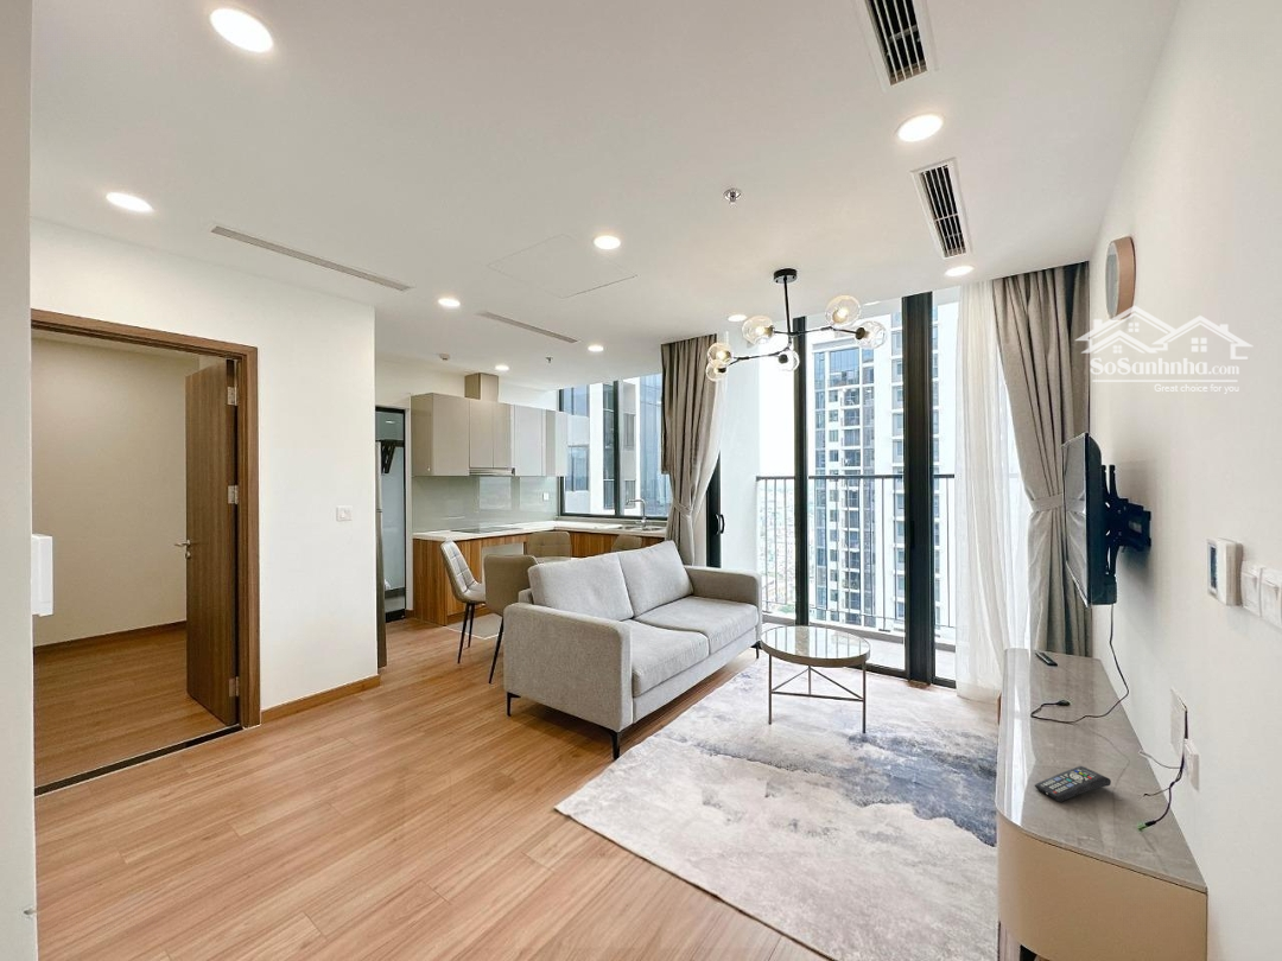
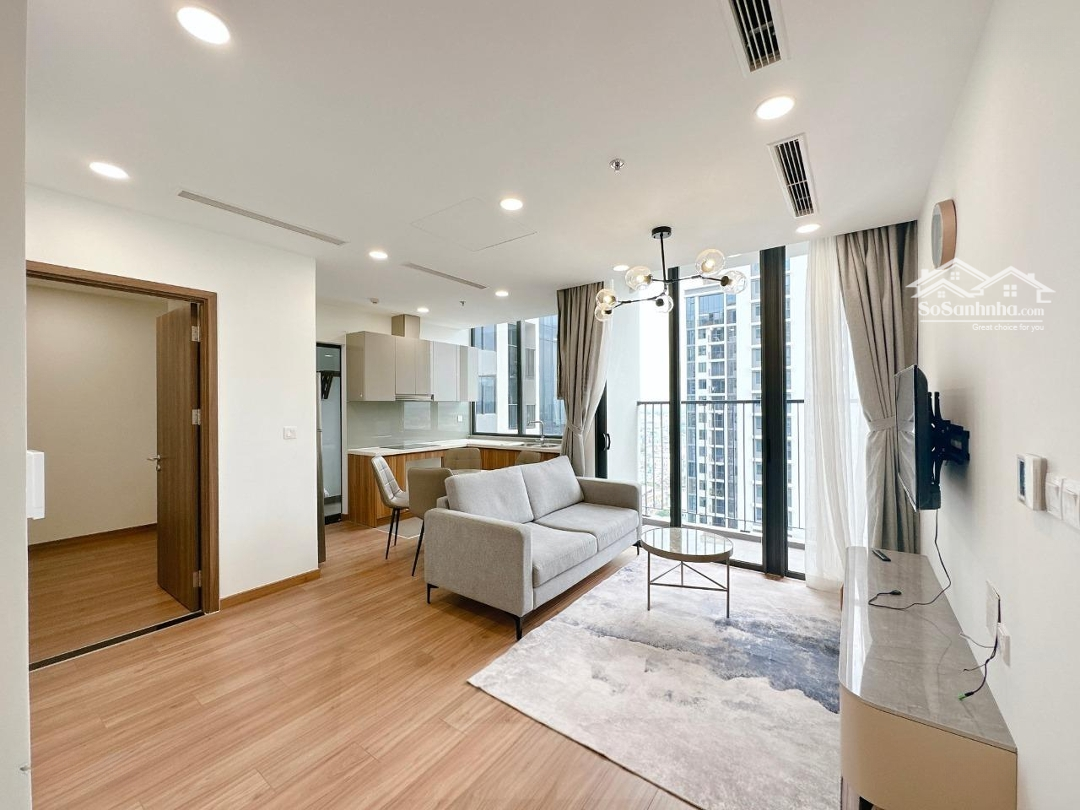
- remote control (1073, 783)
